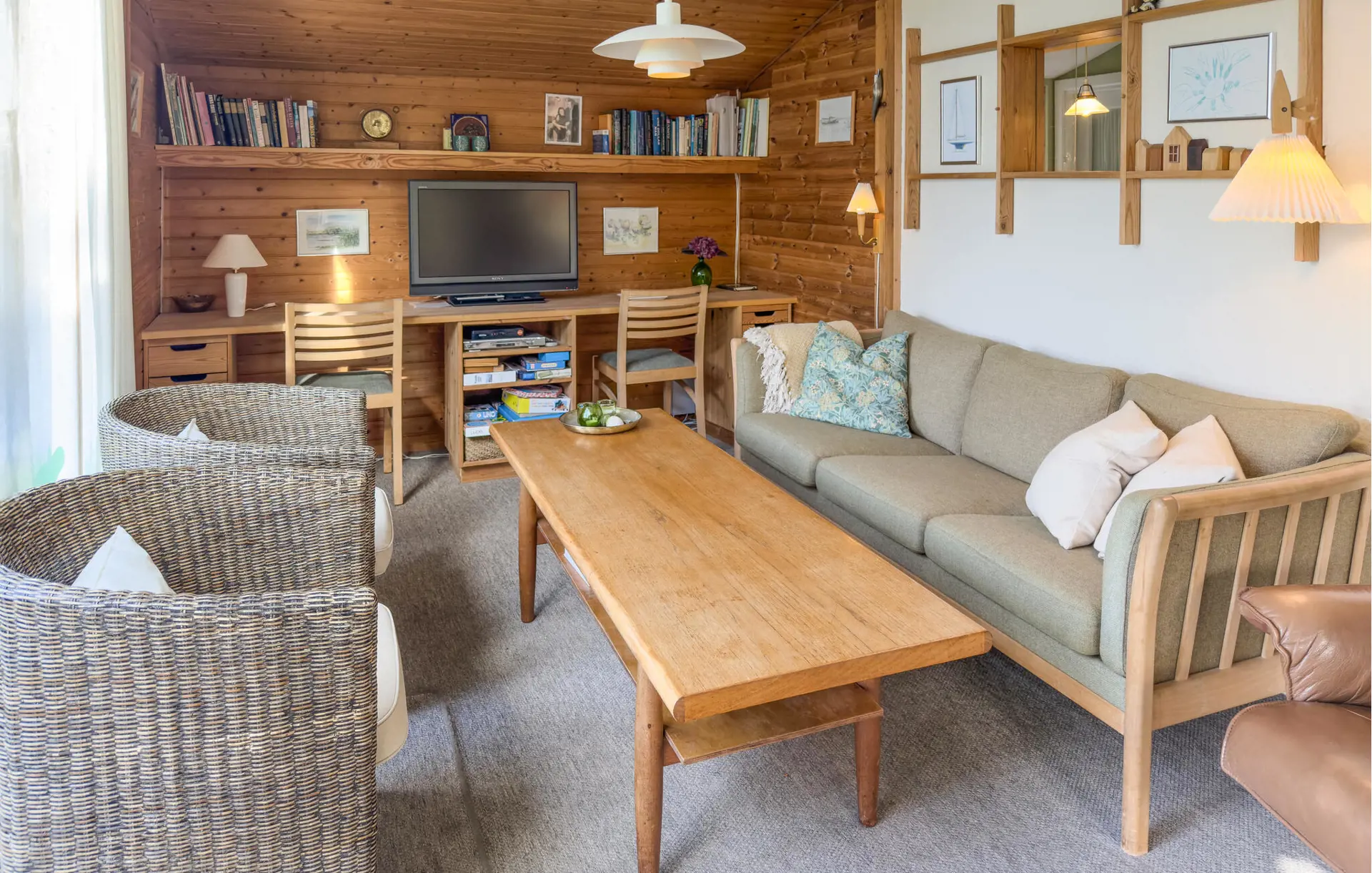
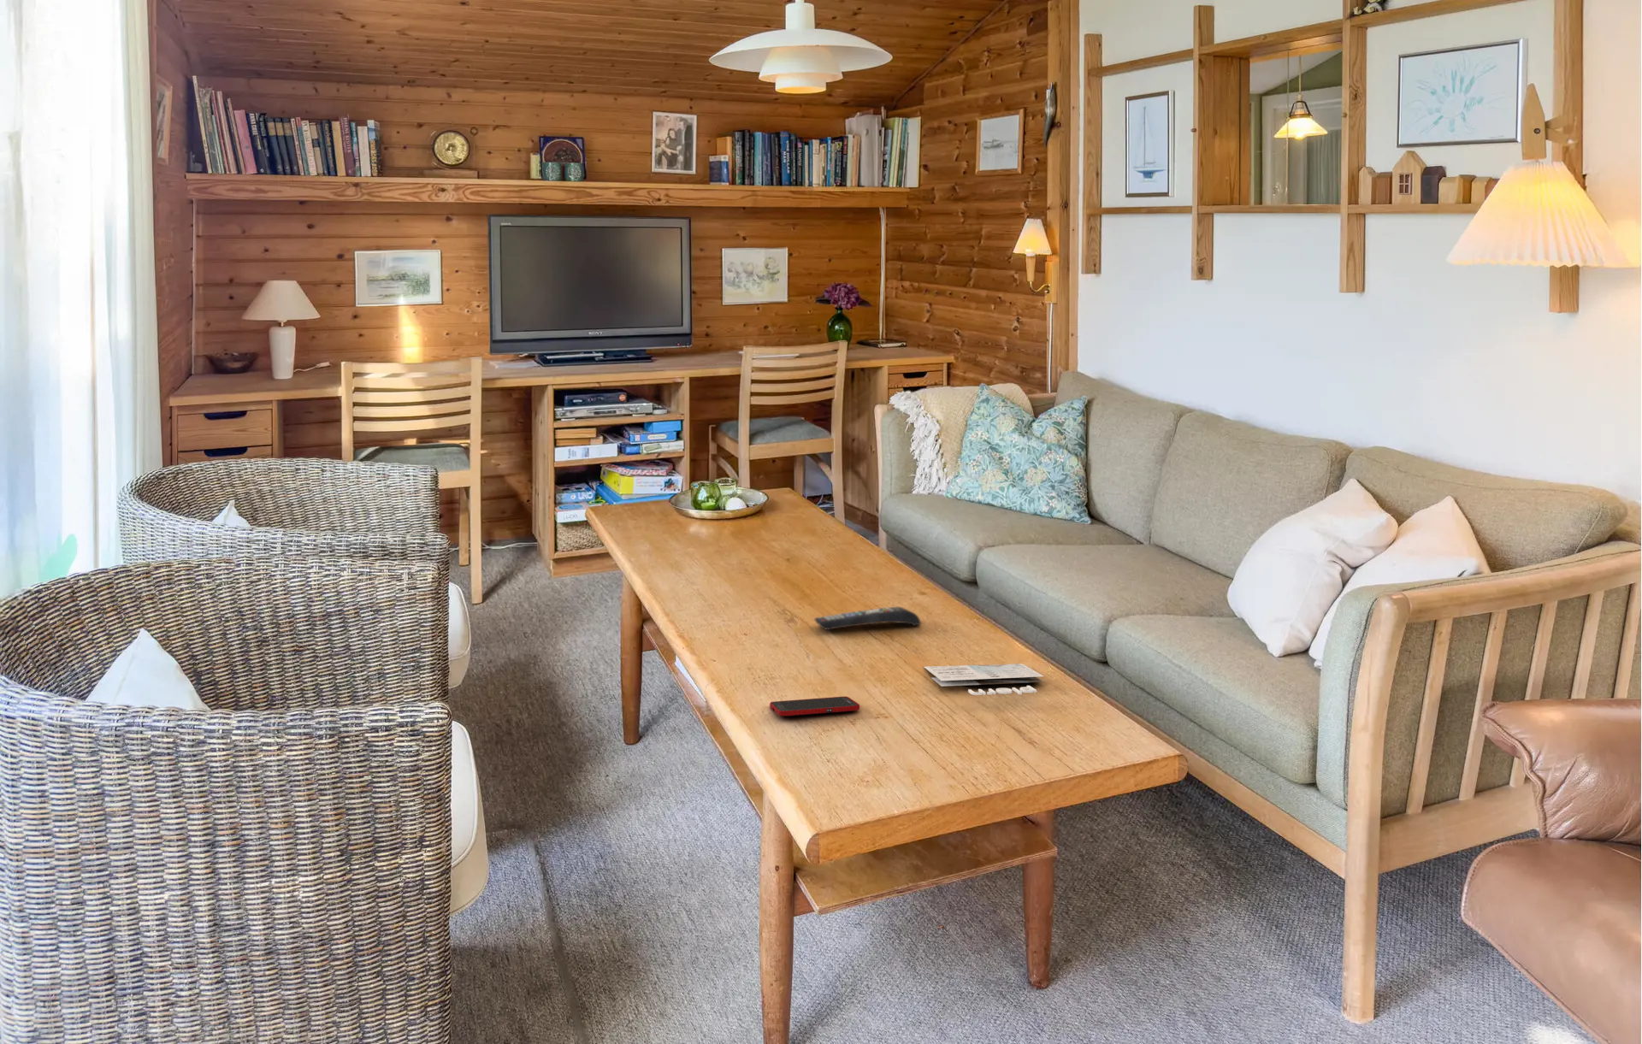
+ cell phone (814, 707)
+ remote control (868, 618)
+ magazine (984, 676)
